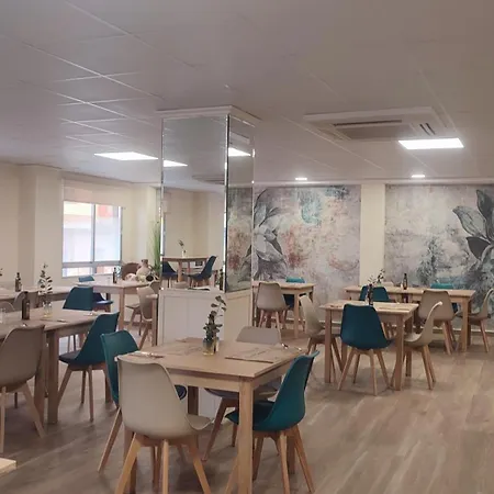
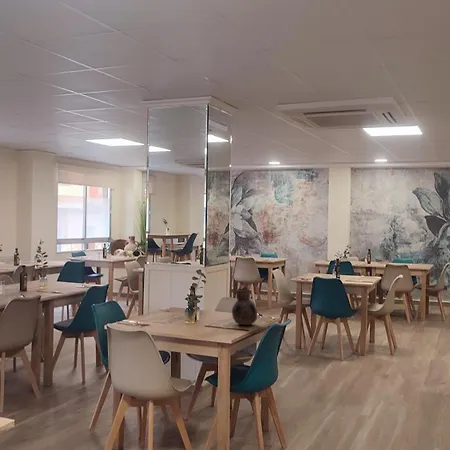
+ vase (244, 306)
